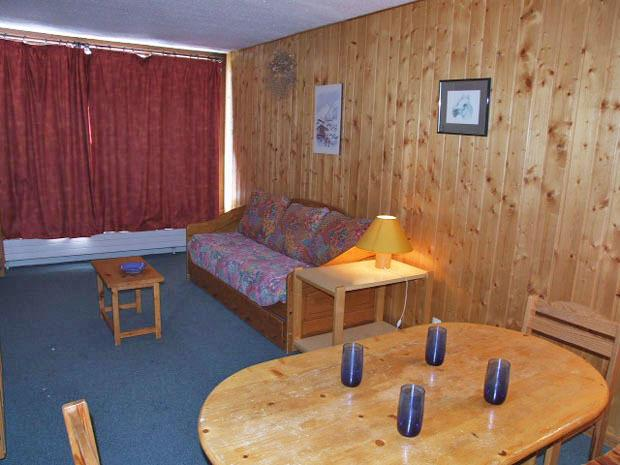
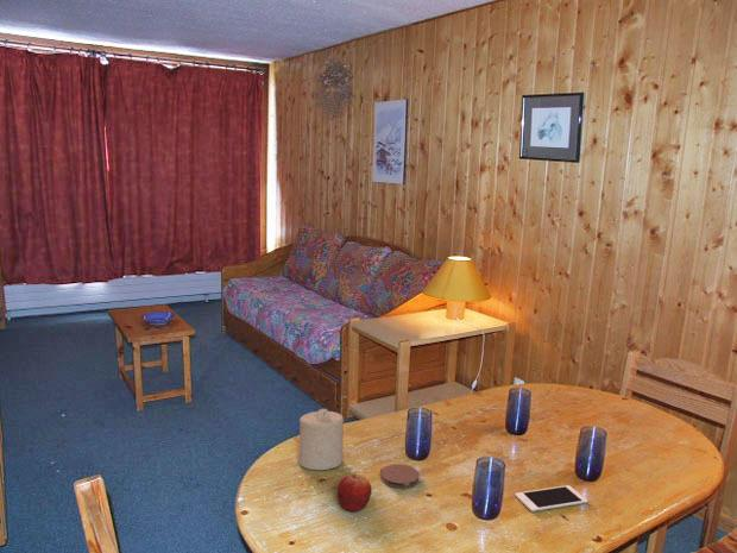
+ coaster (399, 476)
+ candle (321, 435)
+ fruit (353, 491)
+ cell phone (550, 497)
